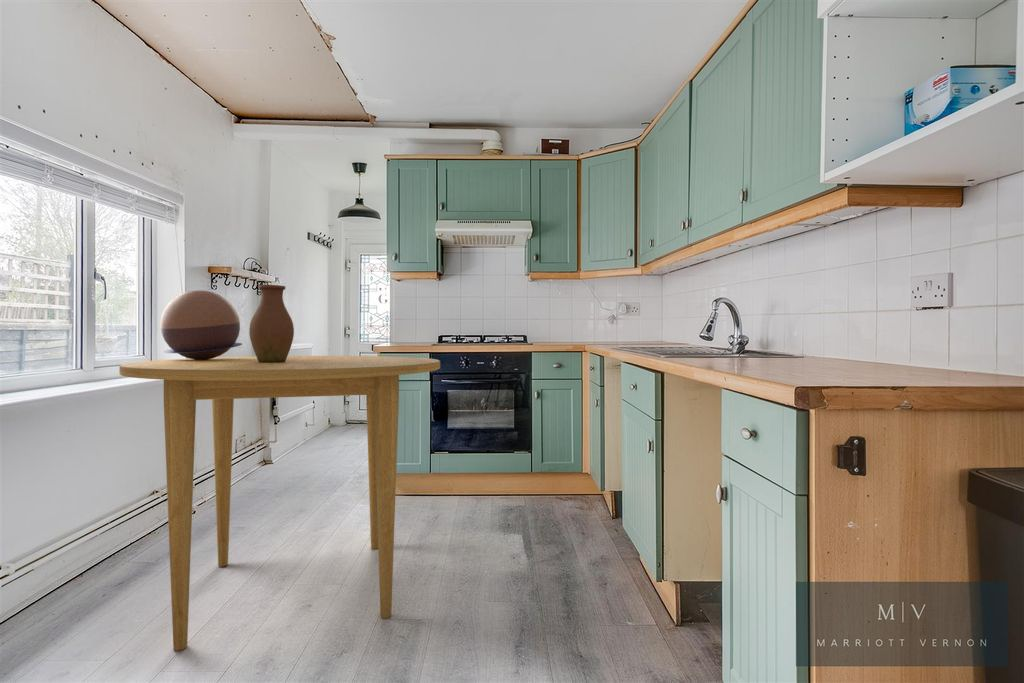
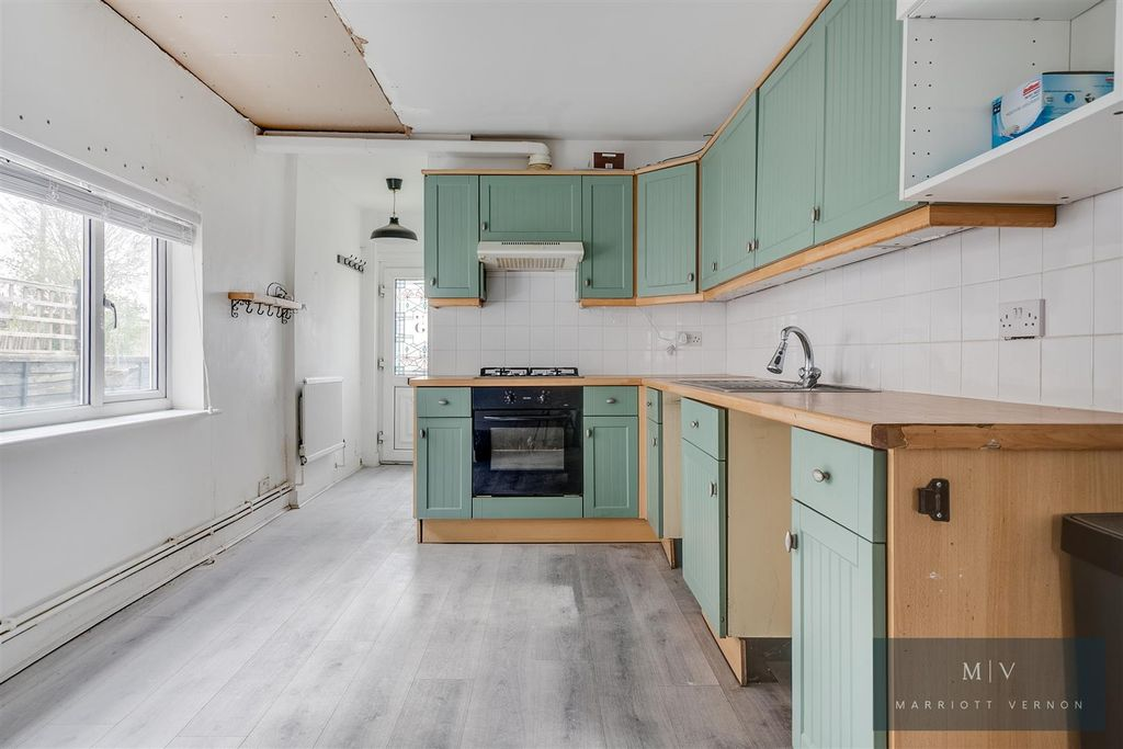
- vase (272, 323)
- decorative bowl (202, 324)
- dining table (231, 464)
